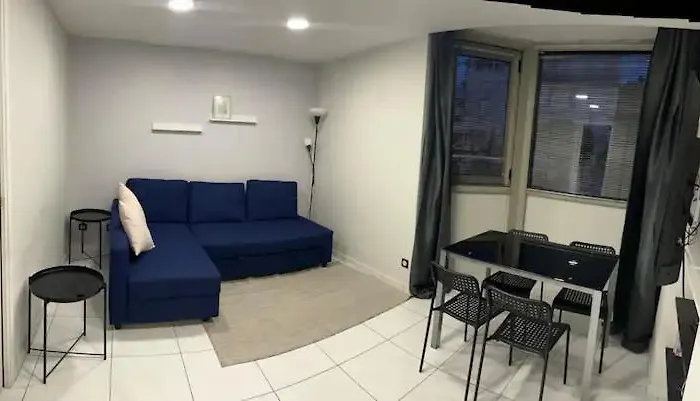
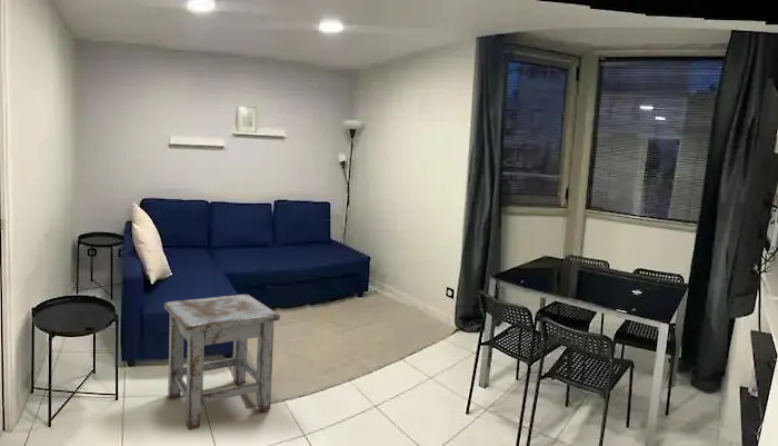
+ stool (219, 360)
